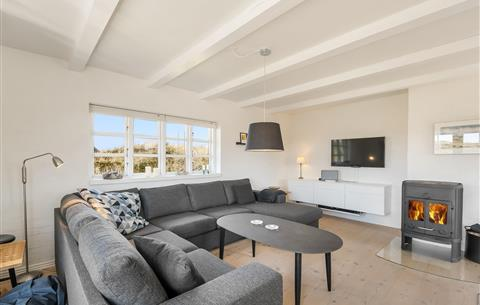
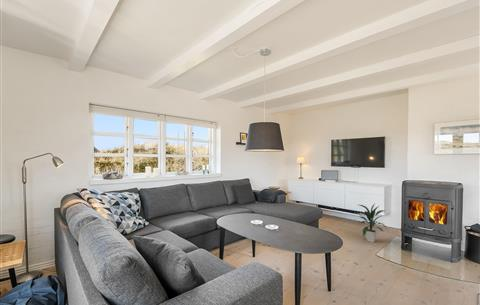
+ indoor plant (370, 221)
